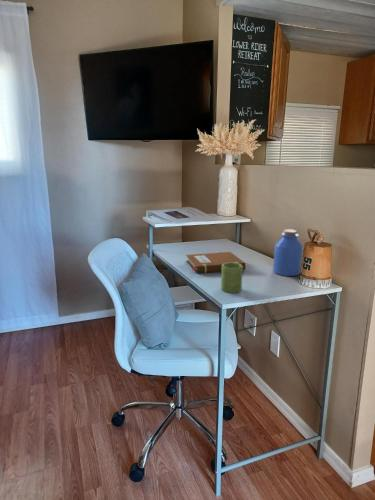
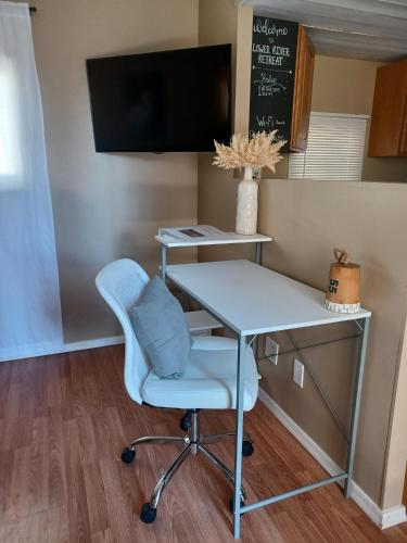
- notebook (213, 262)
- mug (230, 275)
- jar (288, 251)
